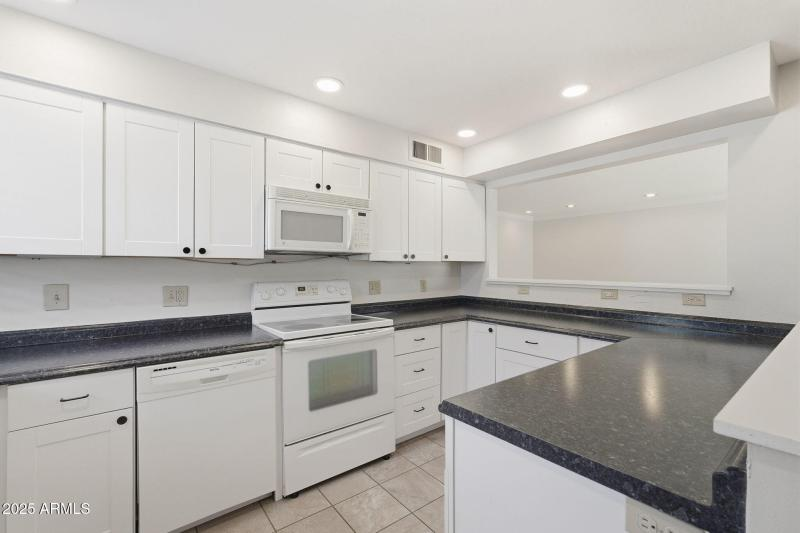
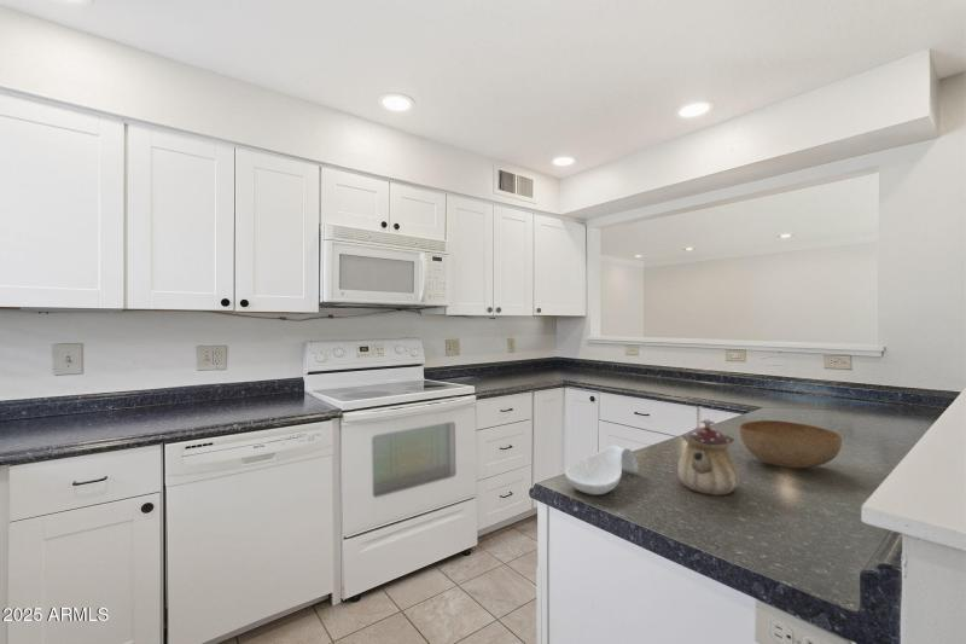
+ teapot (708, 451)
+ bowl (787, 446)
+ spoon rest (605, 466)
